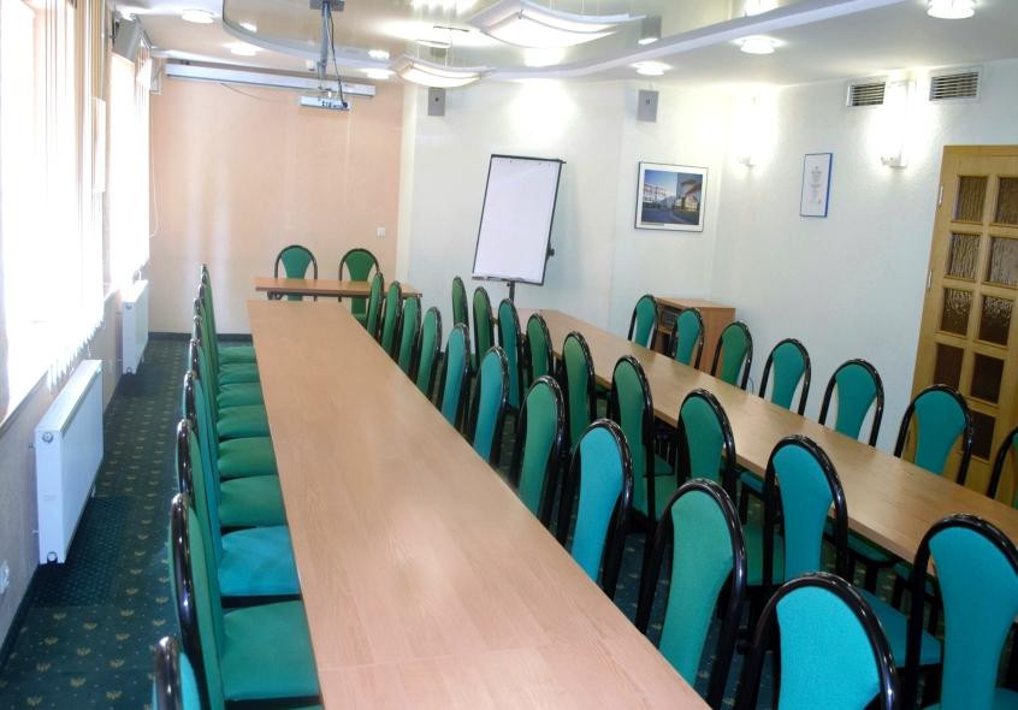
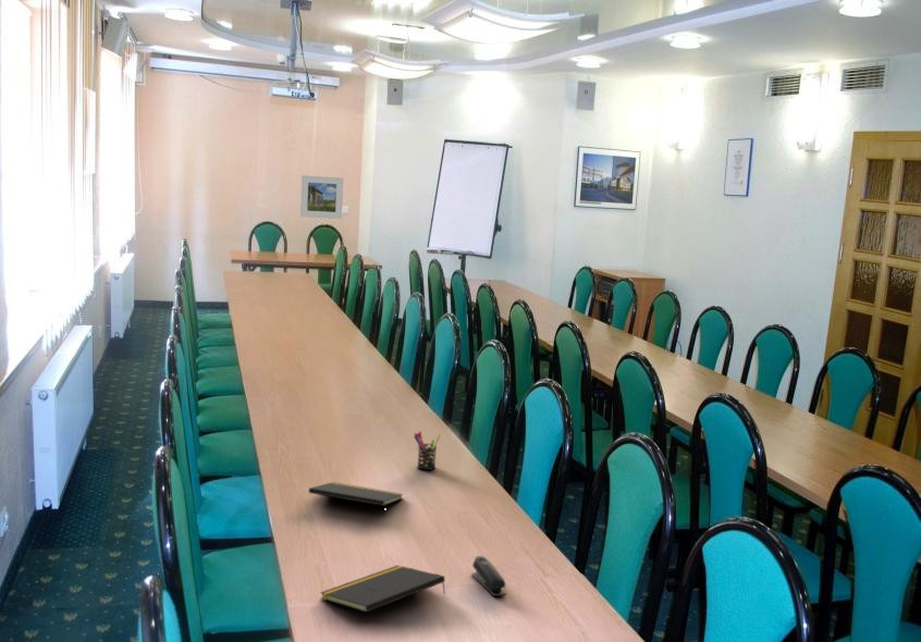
+ notepad (356, 493)
+ notepad (383, 587)
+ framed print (321, 197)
+ pen holder (427, 449)
+ stapler (489, 575)
